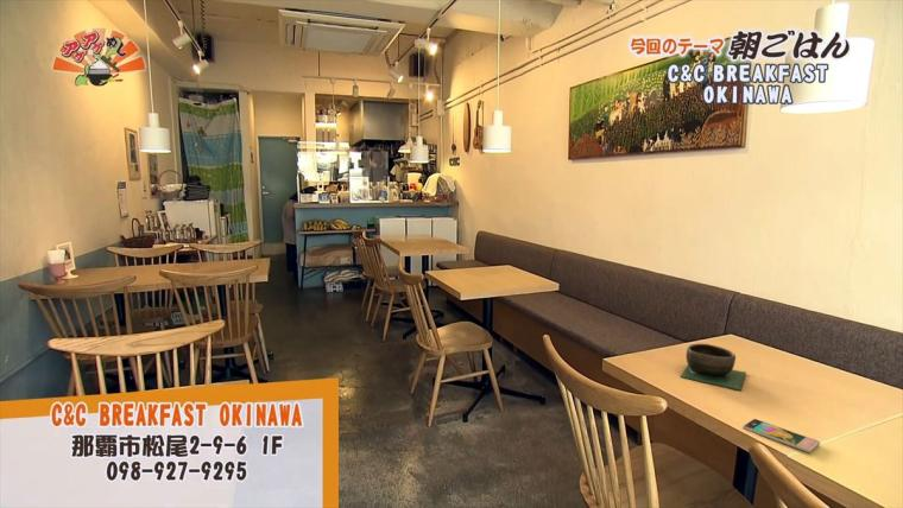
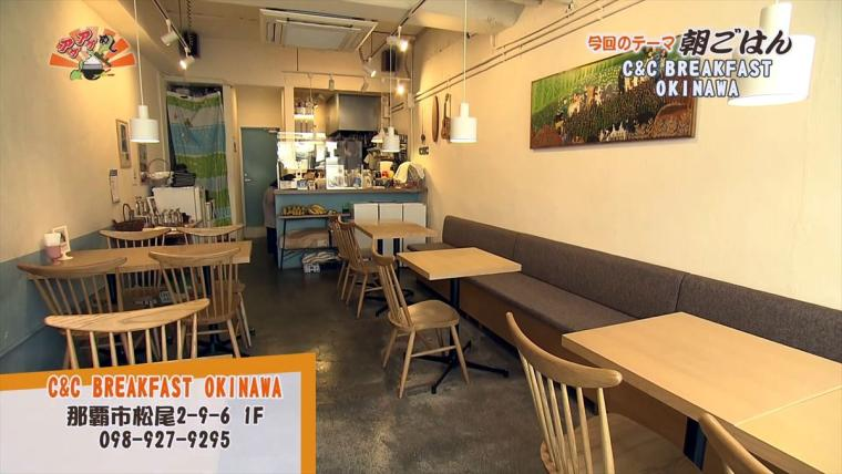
- smartphone (779, 434)
- bowl (714, 362)
